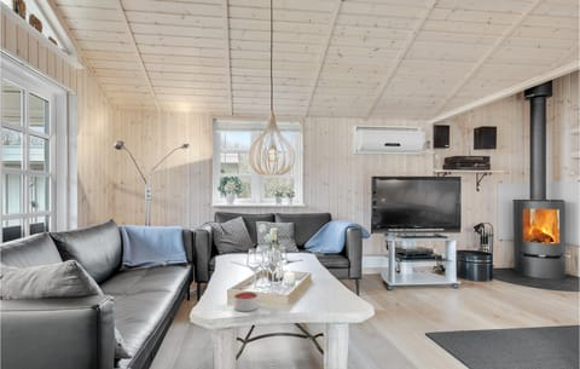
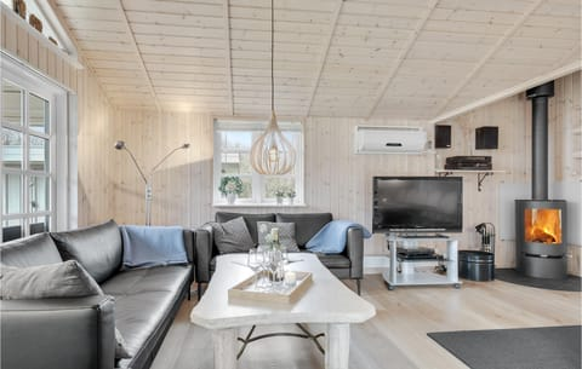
- candle (245, 300)
